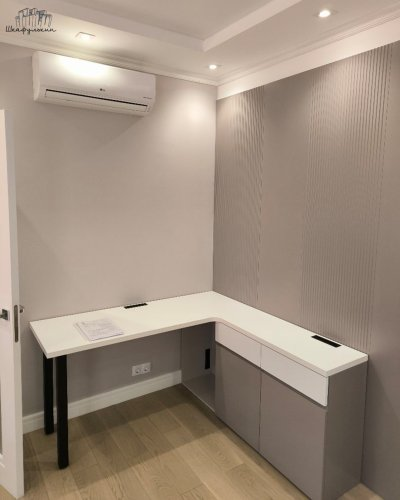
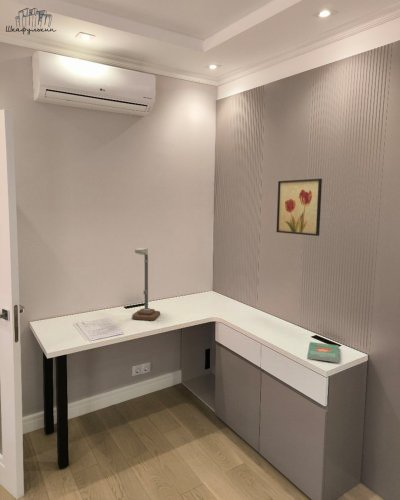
+ desk lamp (145, 283)
+ book (323, 351)
+ wall art (298, 207)
